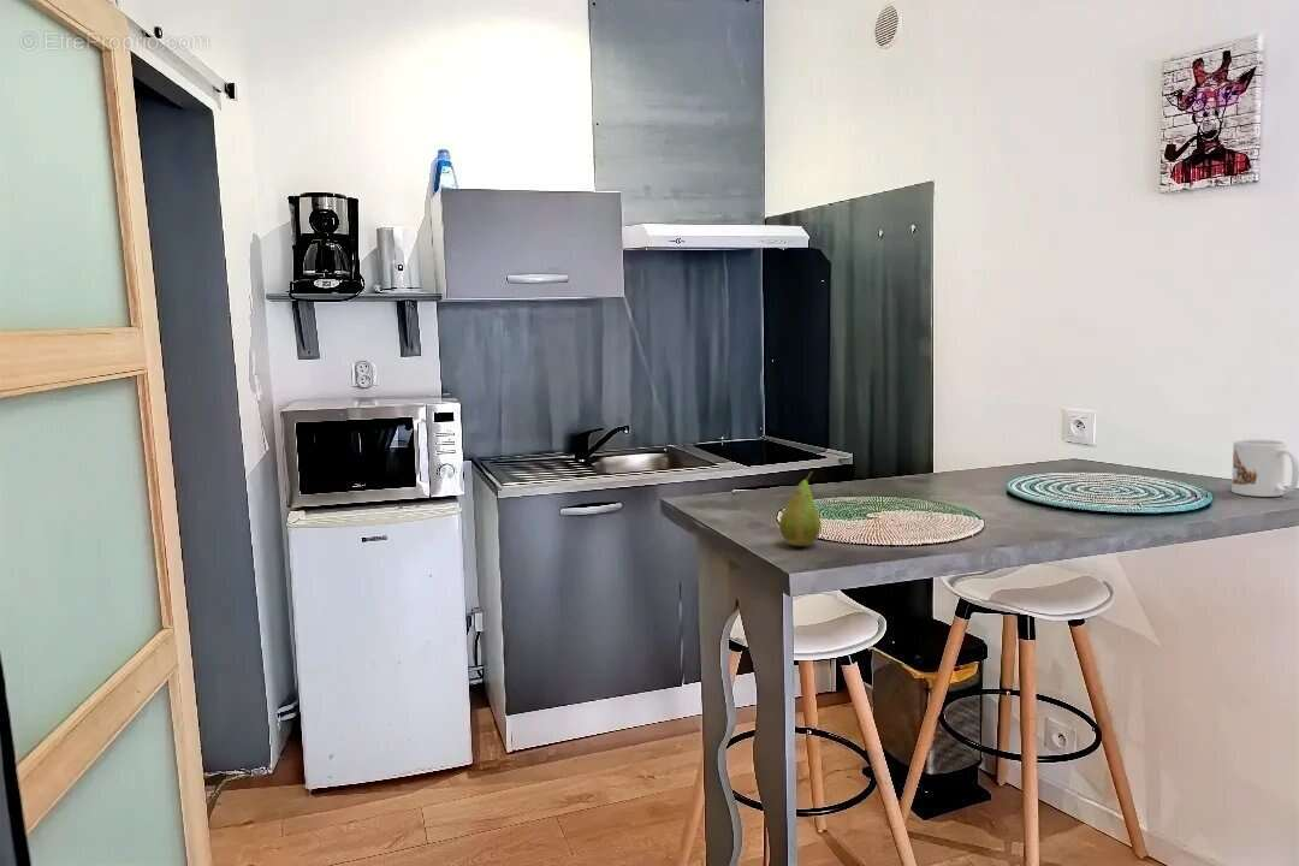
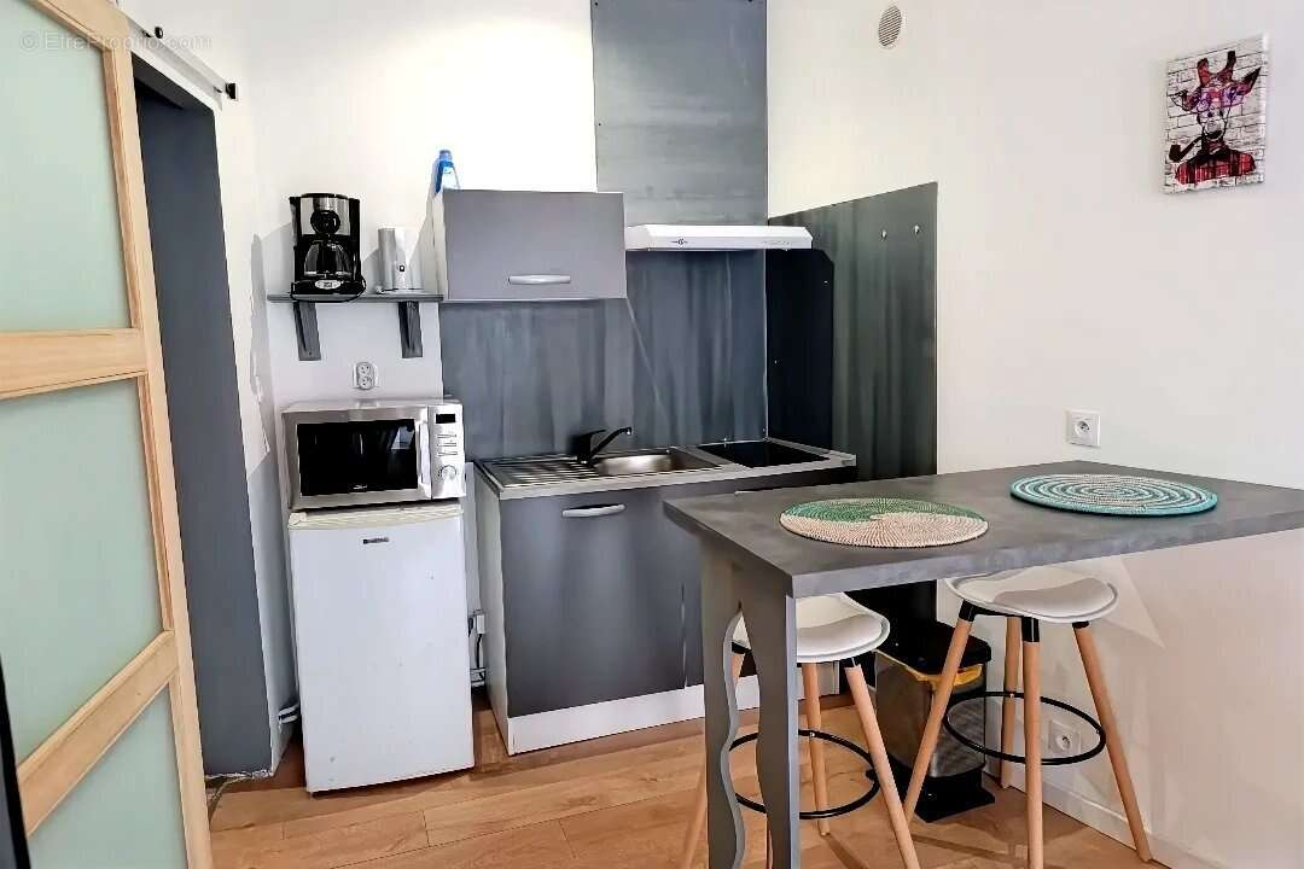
- mug (1267, 468)
- fruit (800, 509)
